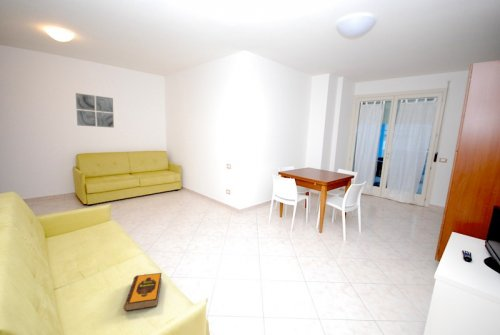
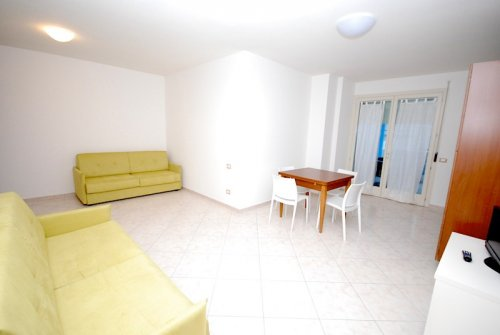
- wall art (96, 110)
- hardback book (144, 290)
